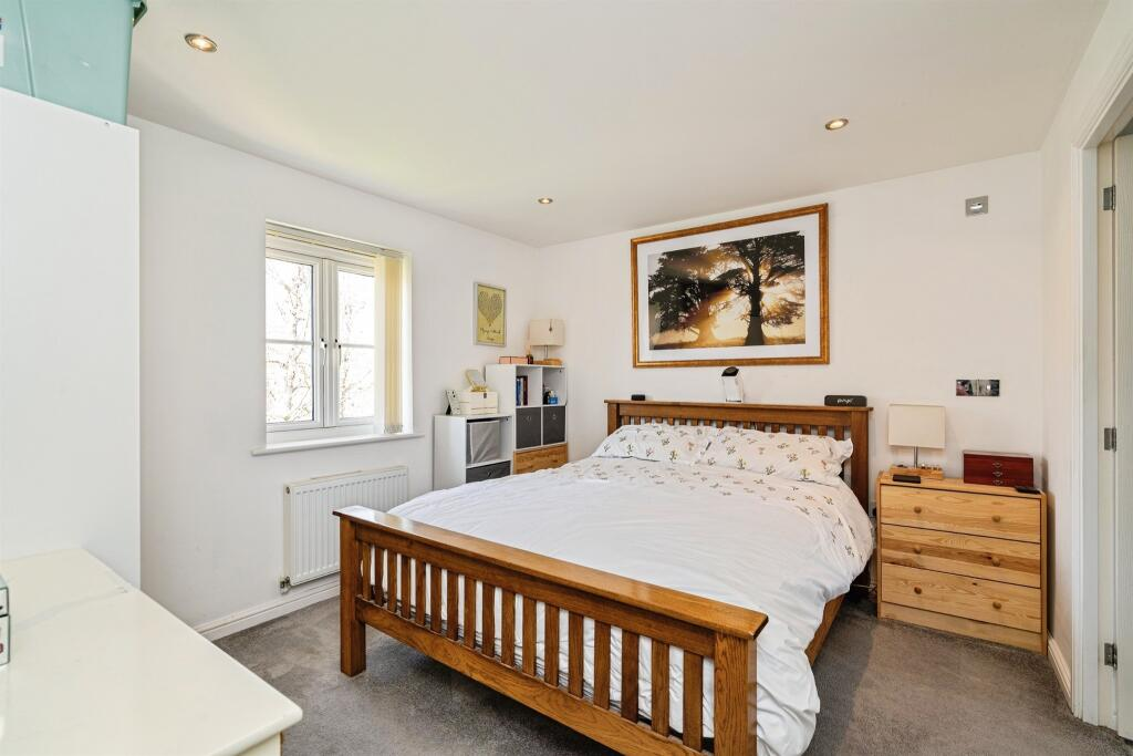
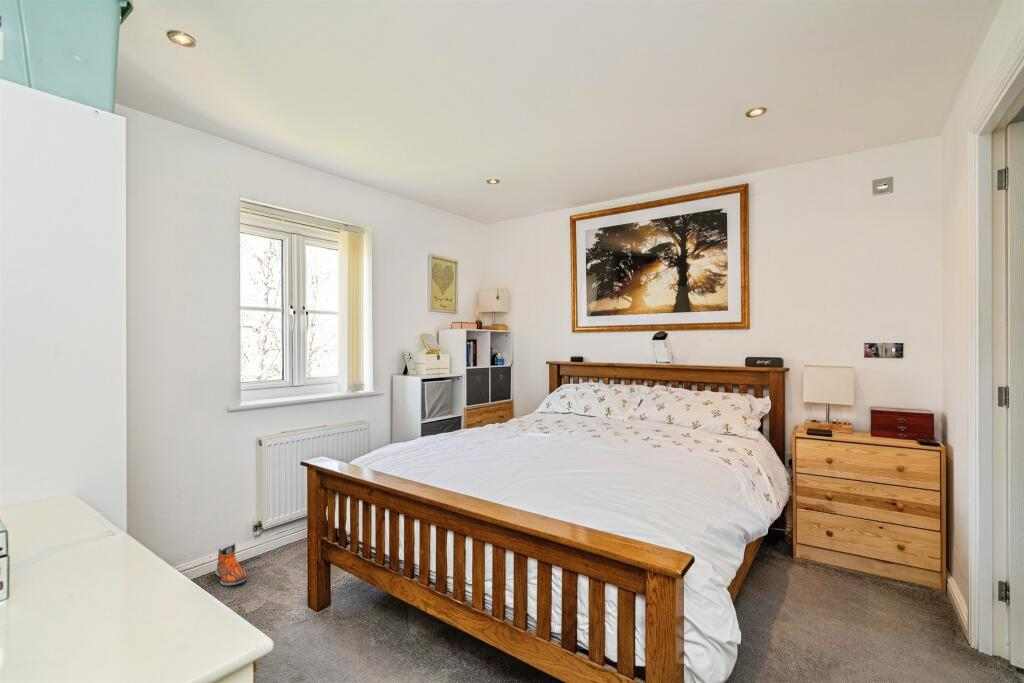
+ sneaker (229, 563)
